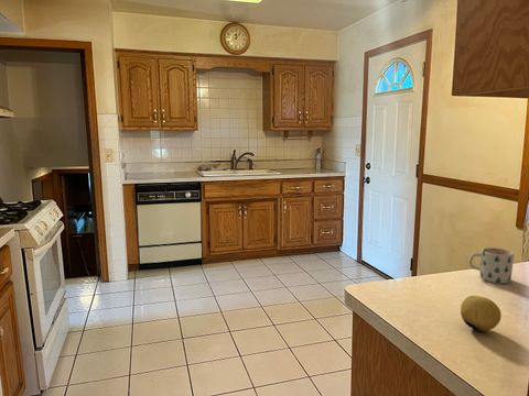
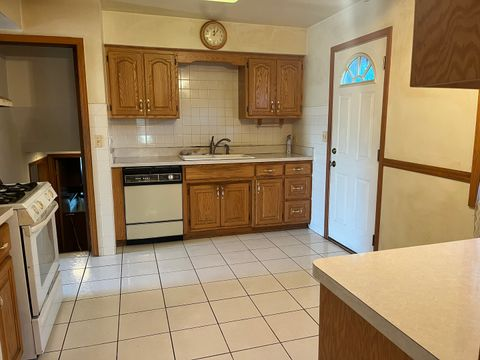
- mug (489, 264)
- fruit (479, 312)
